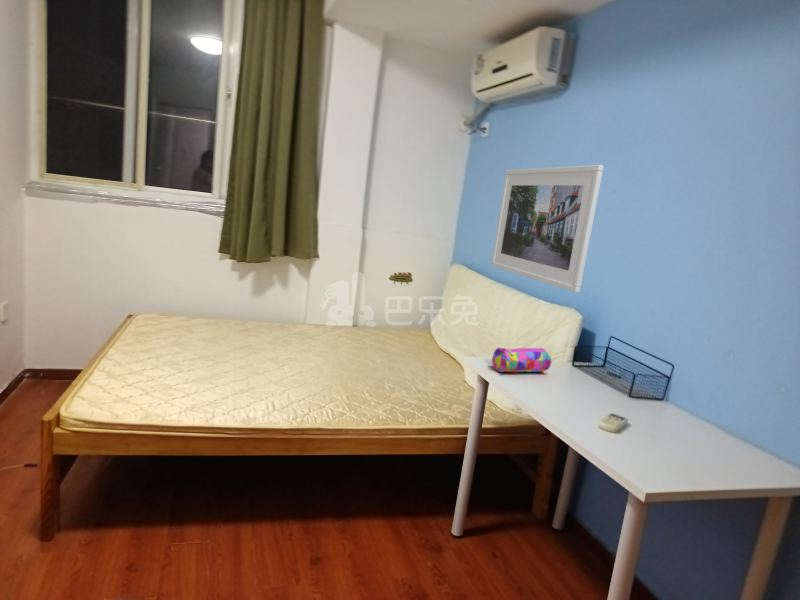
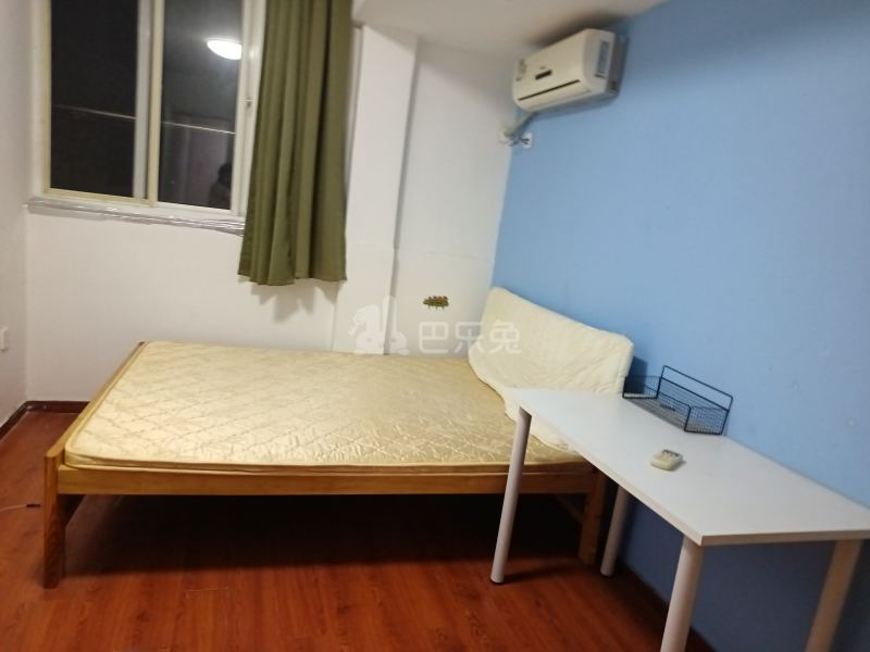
- pencil case (521, 359)
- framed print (538, 223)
